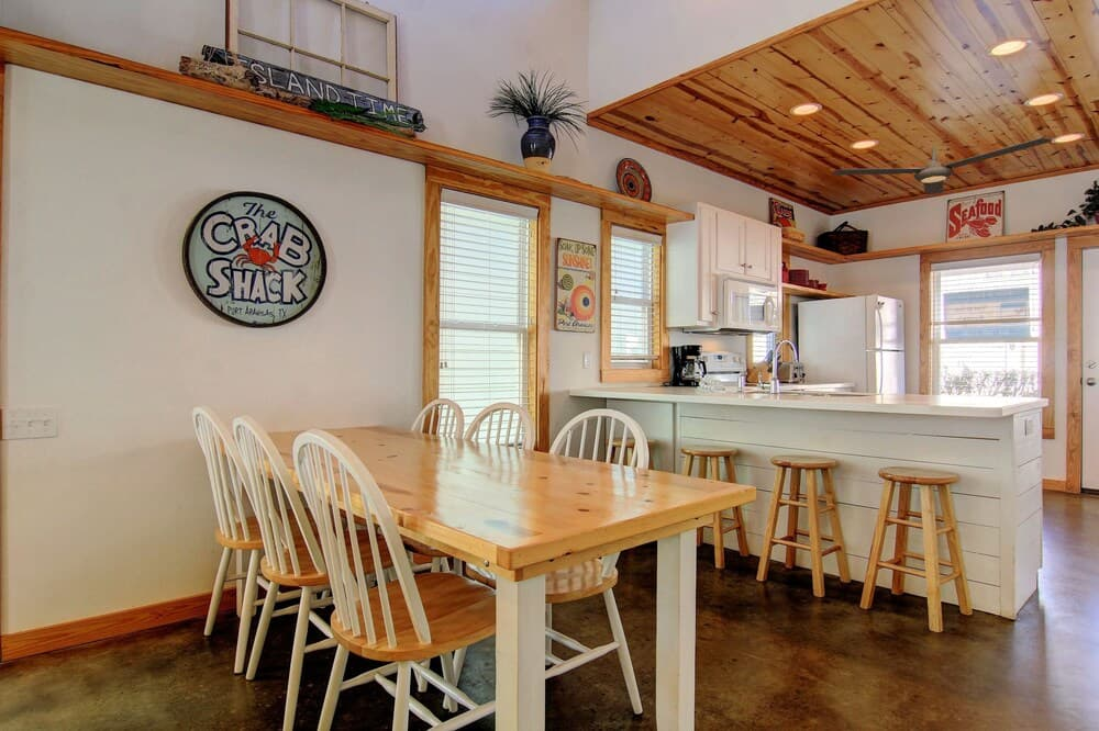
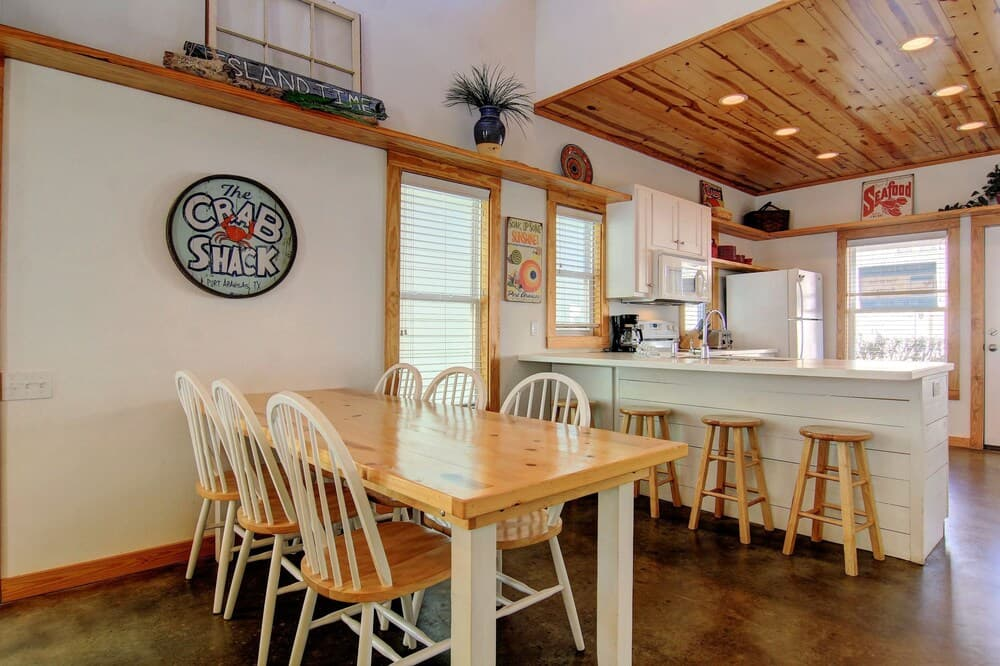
- ceiling fan (933, 170)
